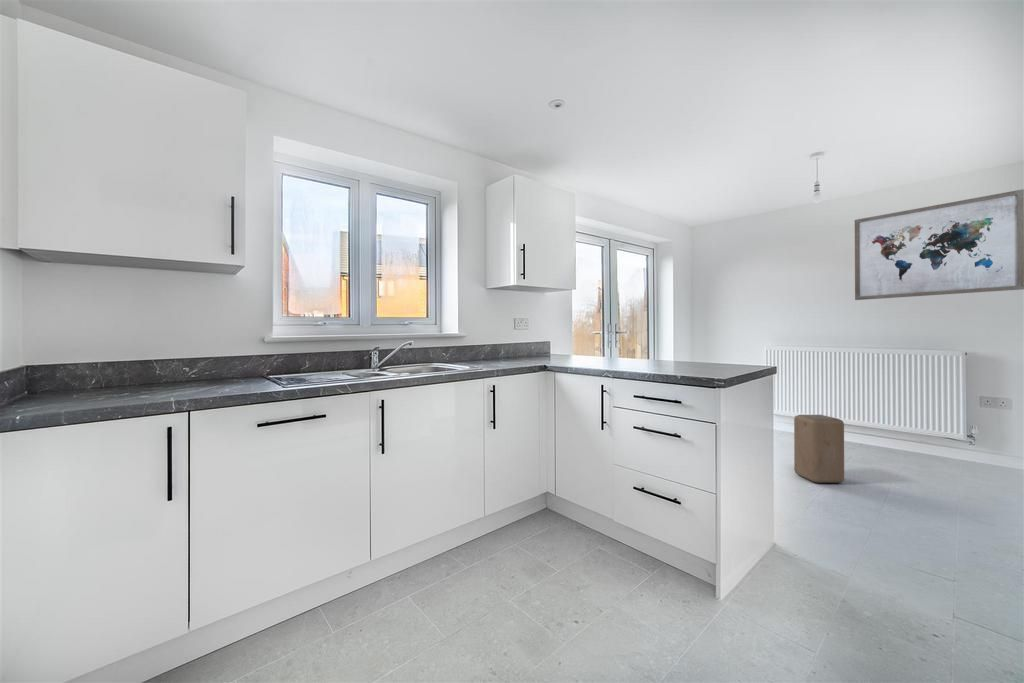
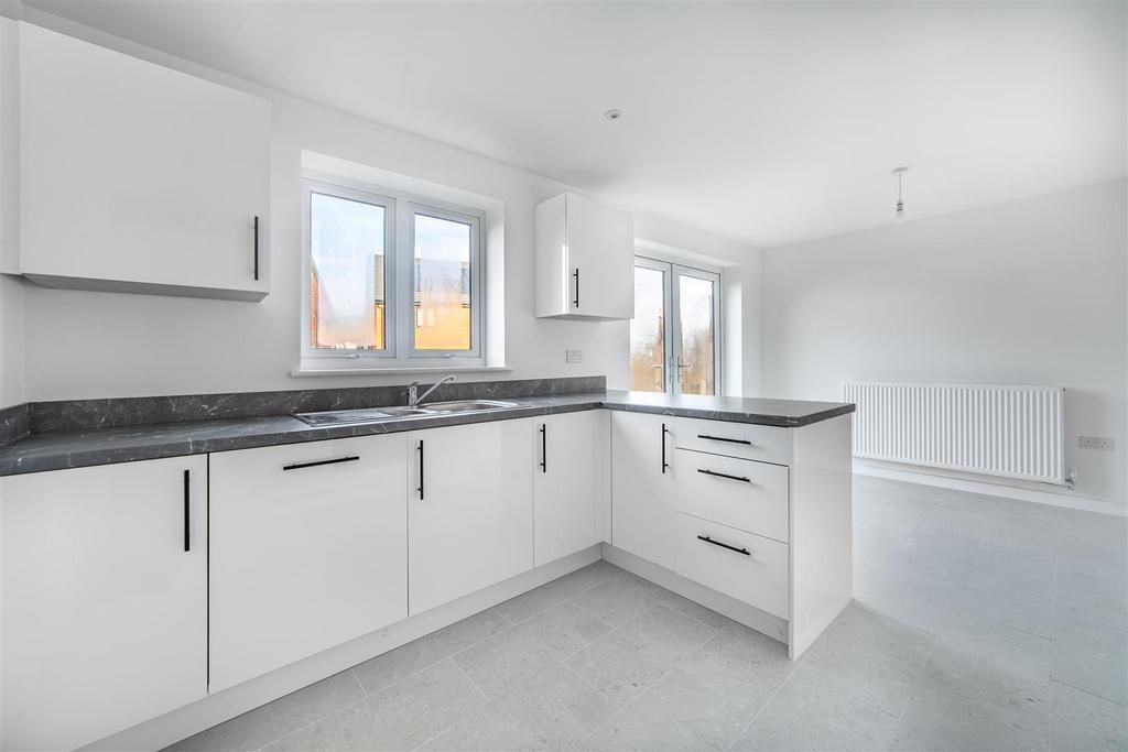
- stool (818, 447)
- wall art (930, 250)
